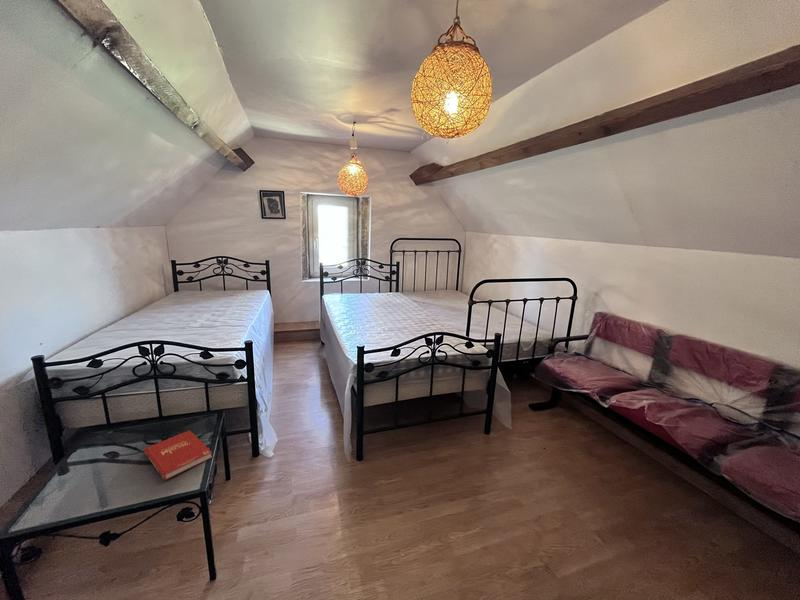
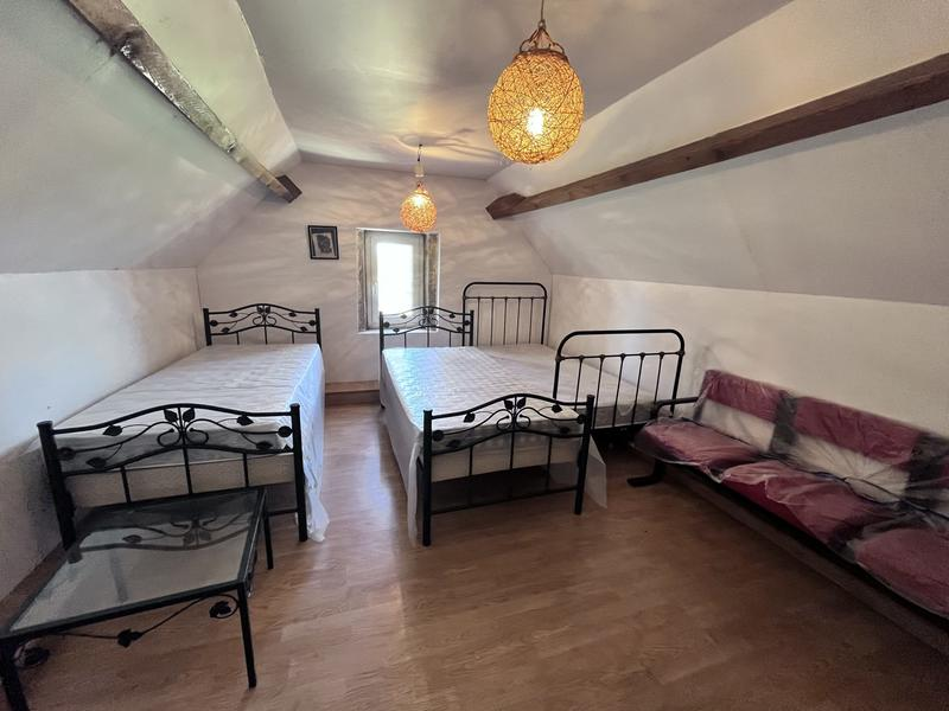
- book (178, 453)
